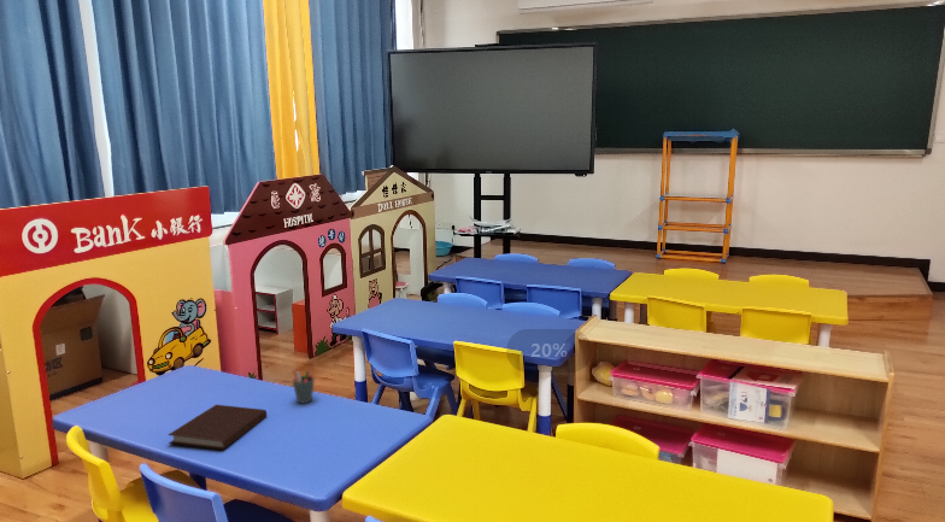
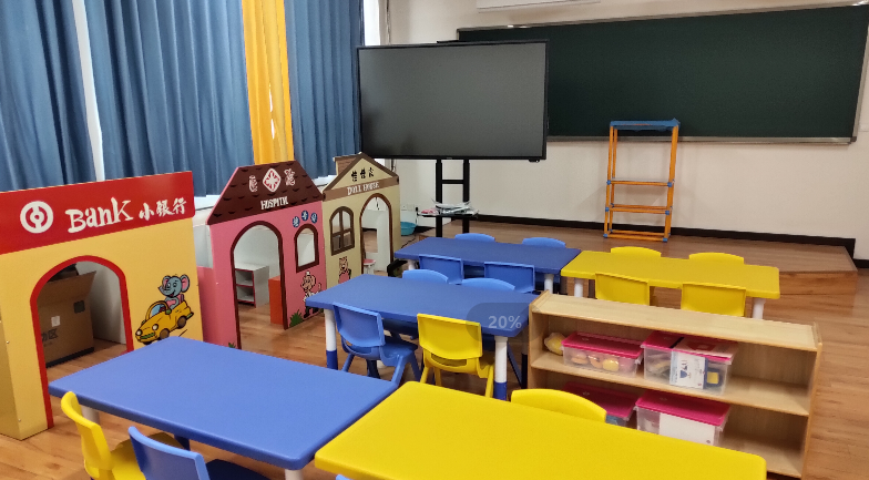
- pen holder (303, 383)
- notebook (219, 426)
